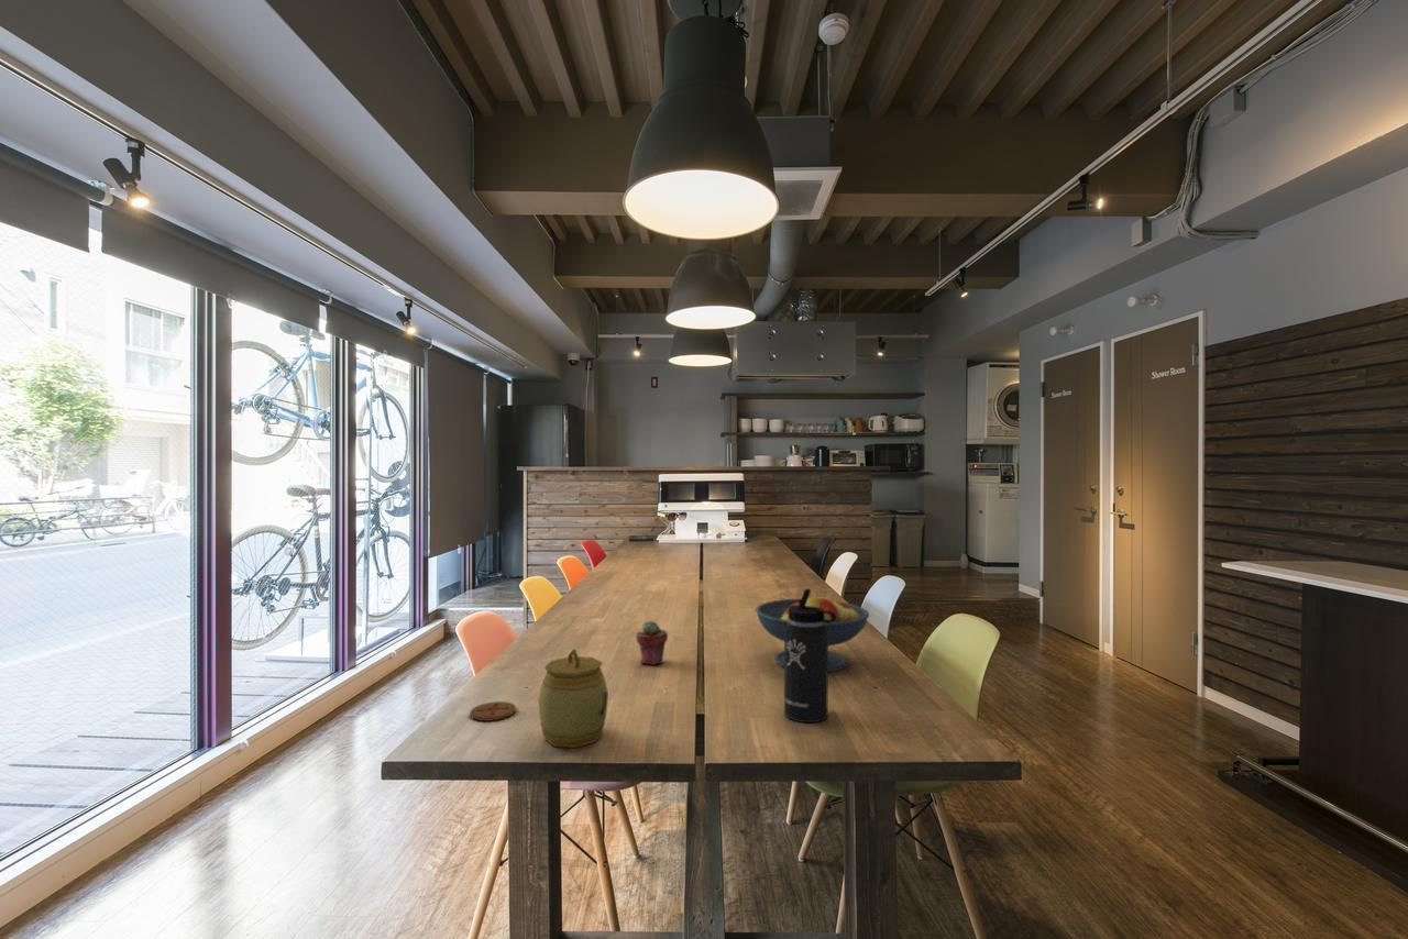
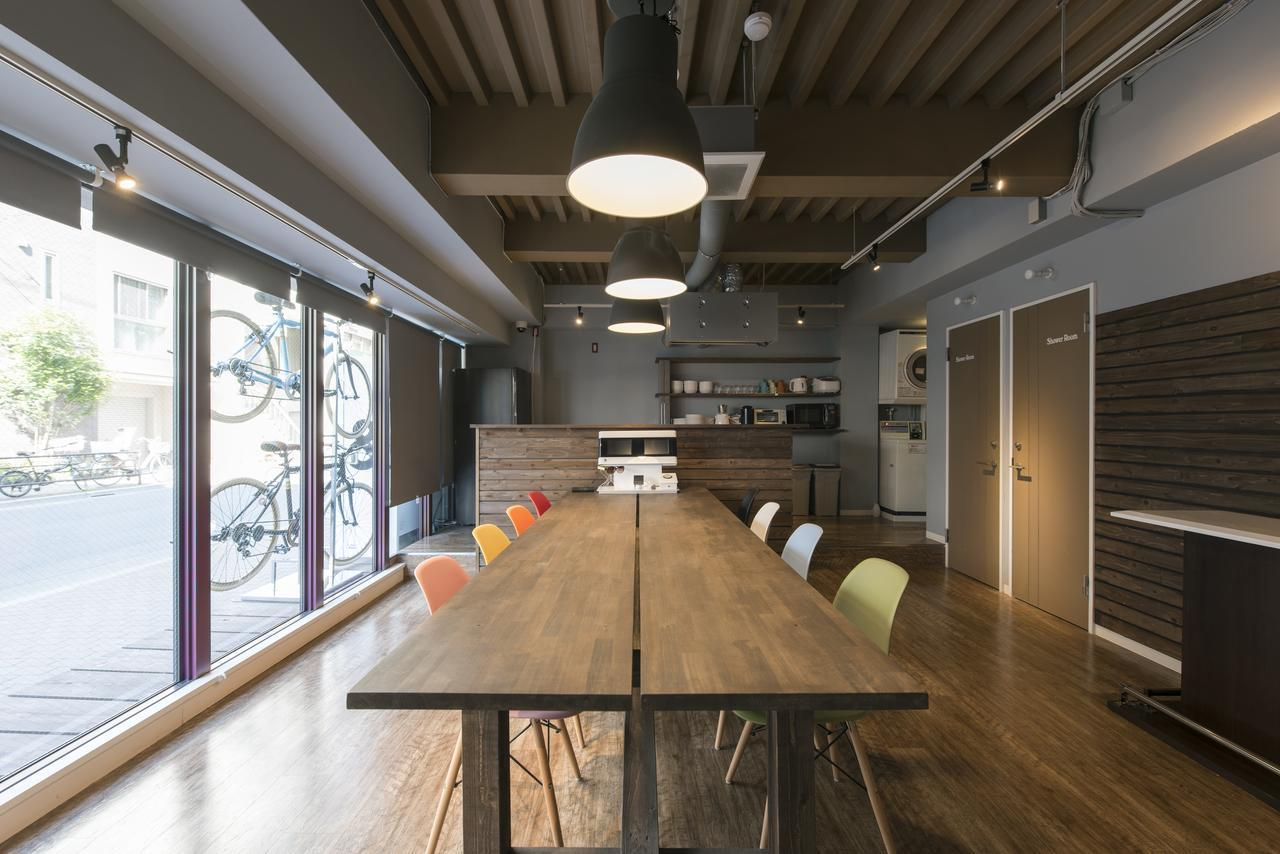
- jar (573, 692)
- coaster (493, 710)
- thermos bottle (810, 652)
- potted succulent (651, 641)
- fruit bowl (825, 625)
